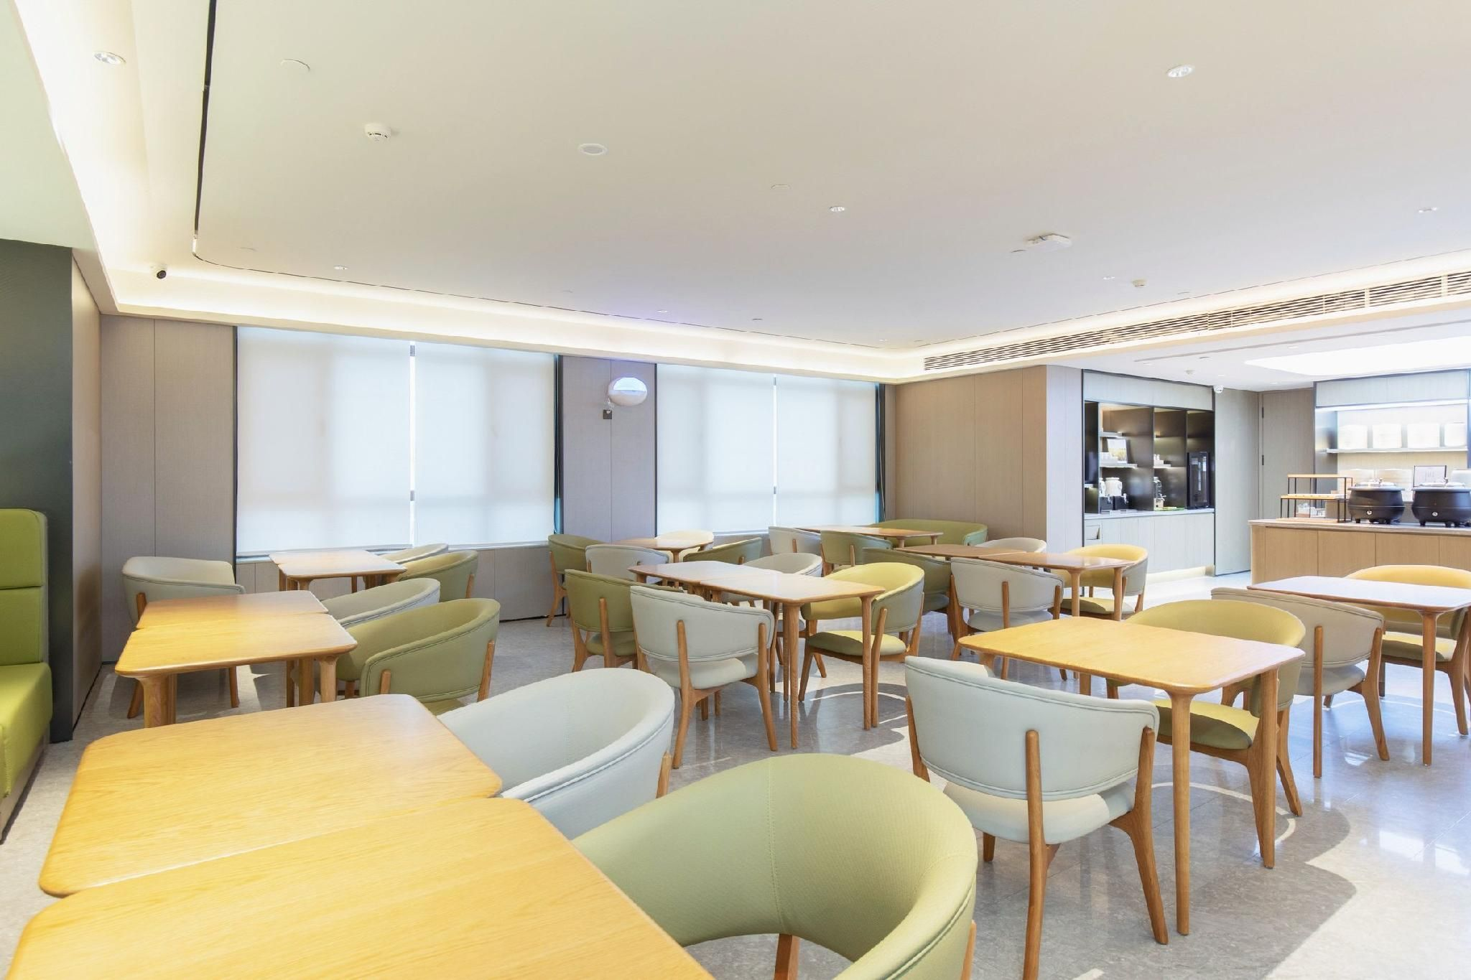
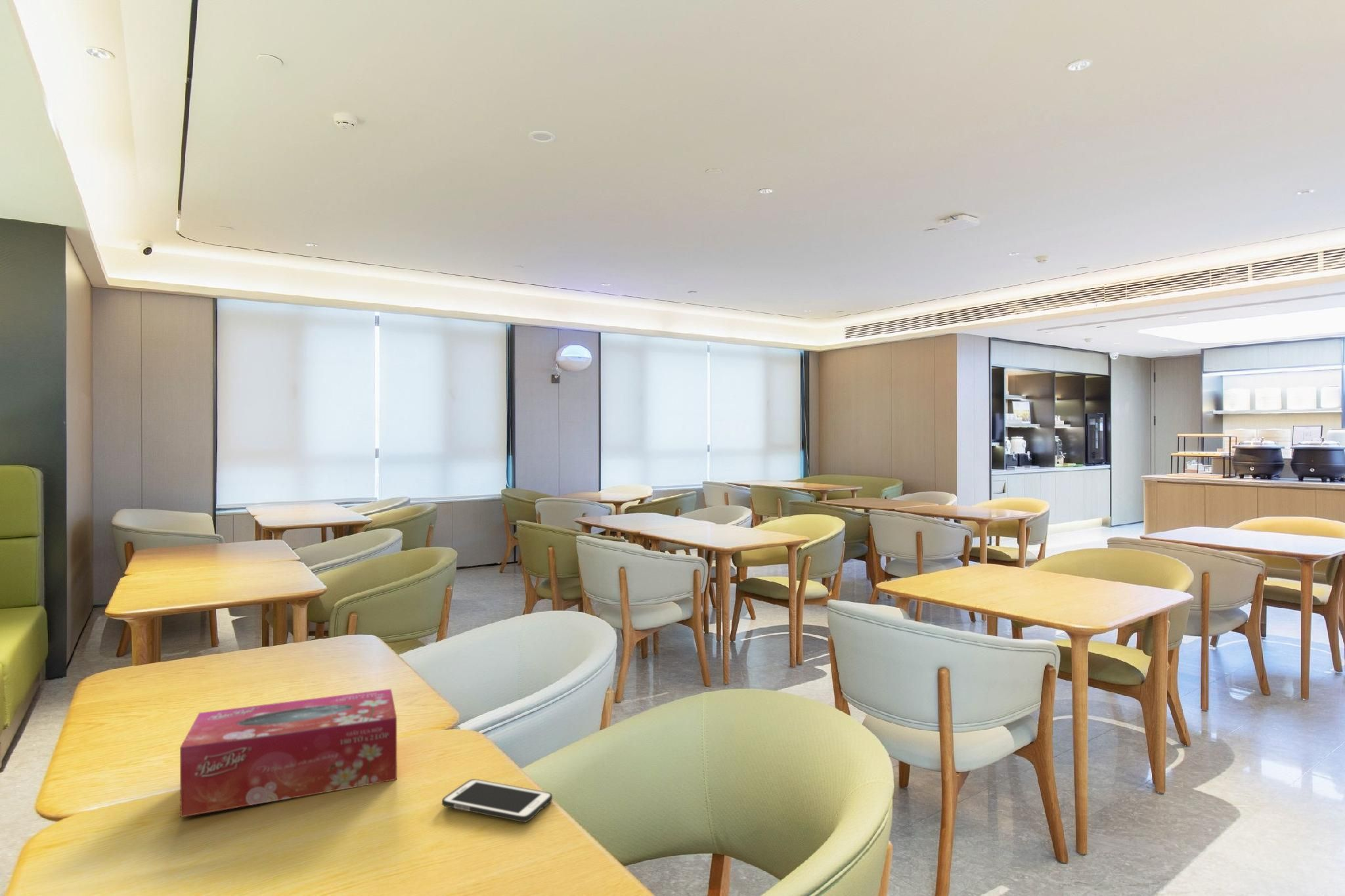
+ cell phone (497, 800)
+ tissue box (297, 746)
